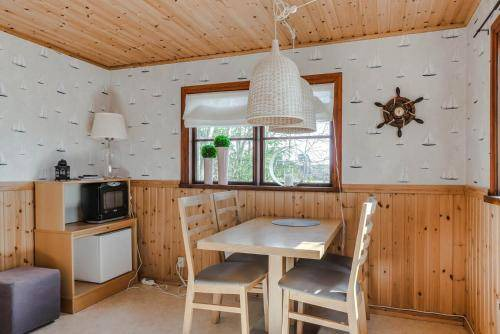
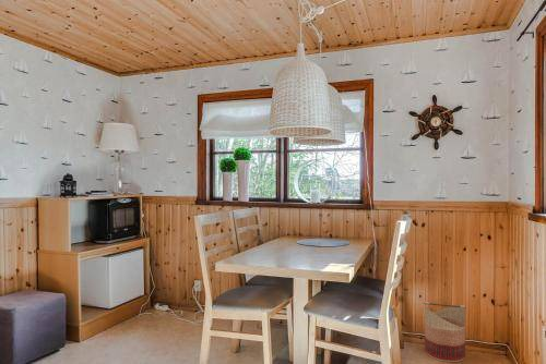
+ basket (444, 328)
